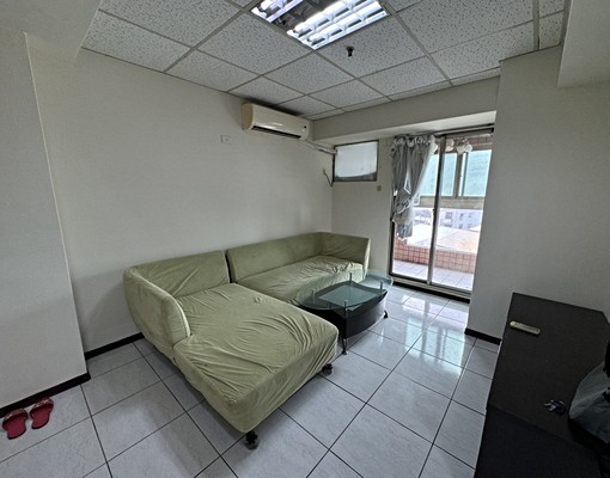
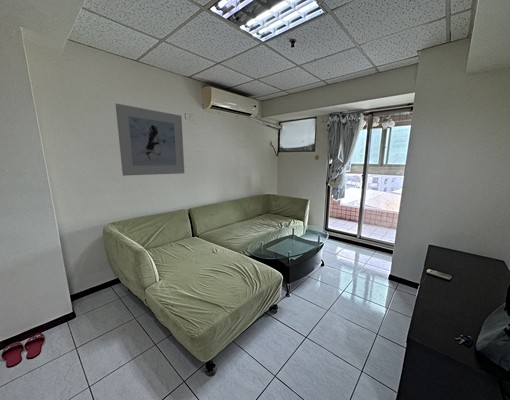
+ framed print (154, 143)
